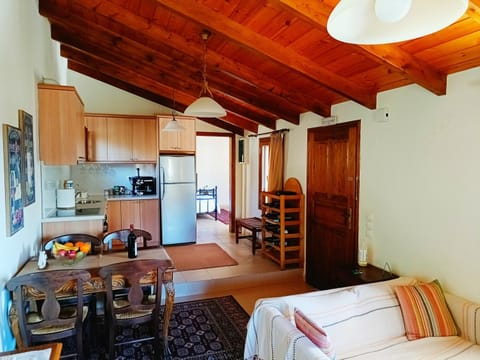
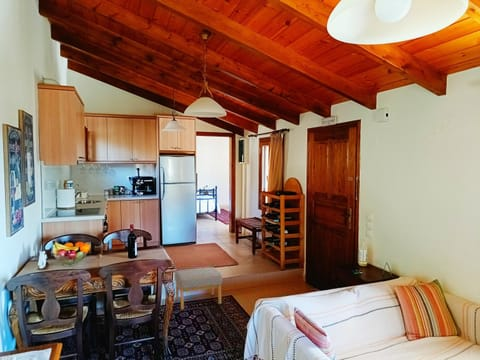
+ footstool (198, 286)
